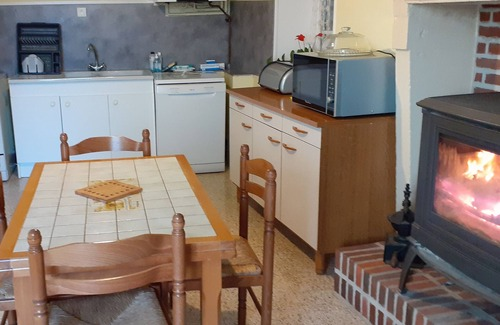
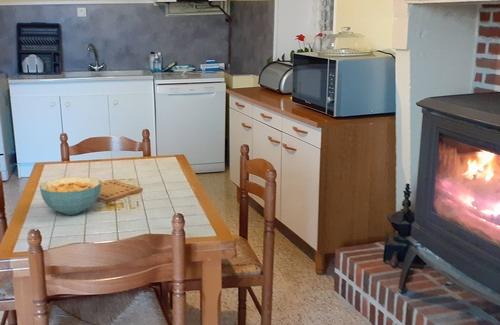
+ cereal bowl (71, 198)
